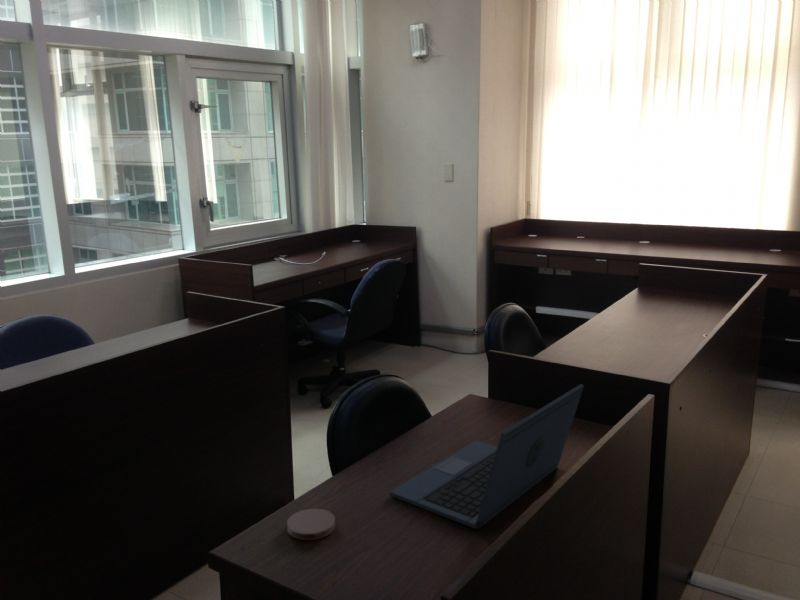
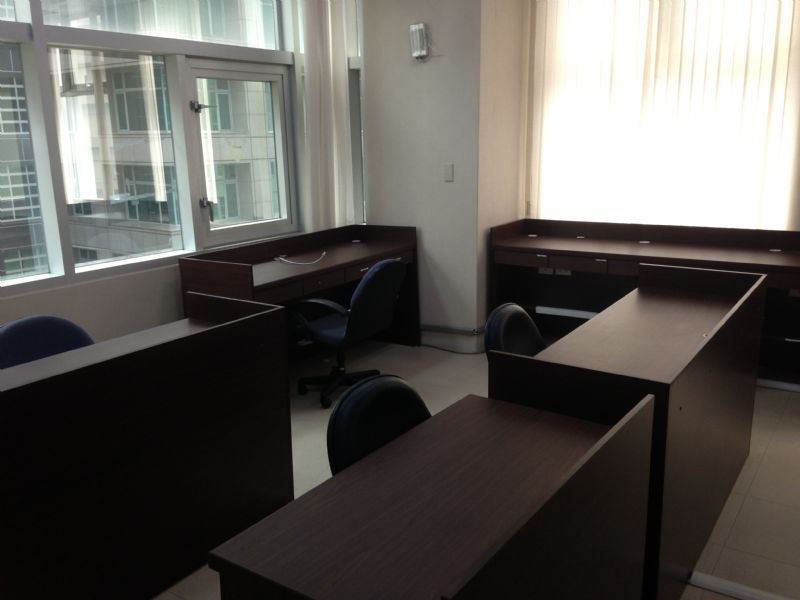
- laptop (487, 444)
- coaster (311, 523)
